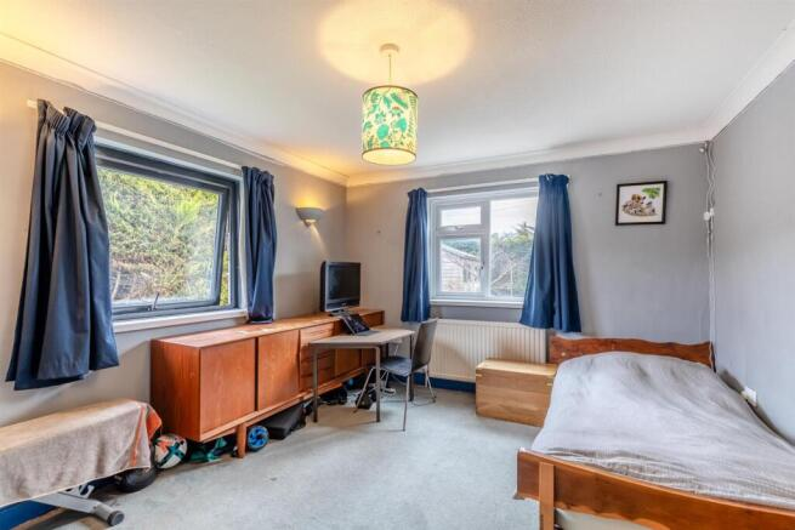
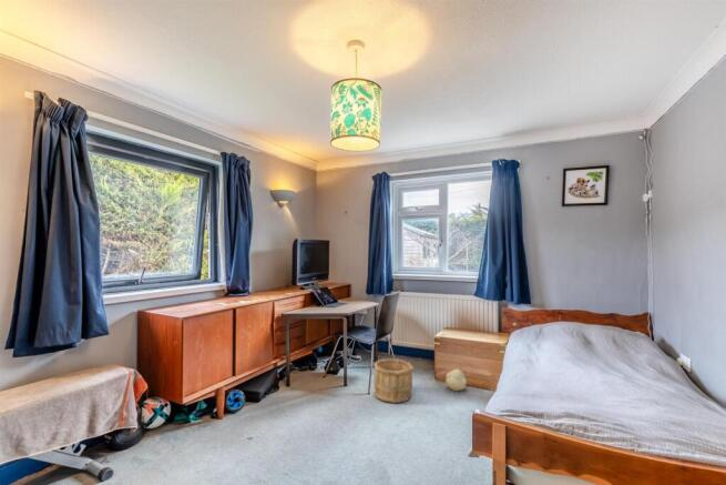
+ plush toy (457, 377)
+ wooden bucket (392, 380)
